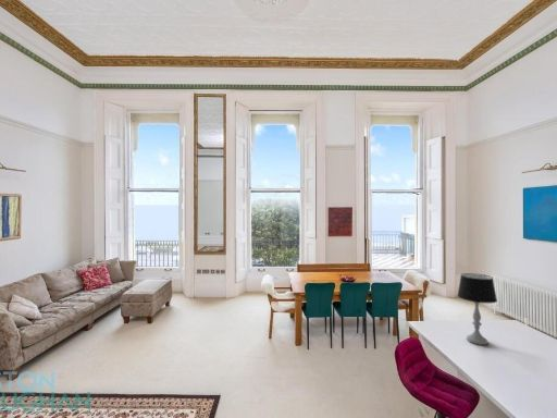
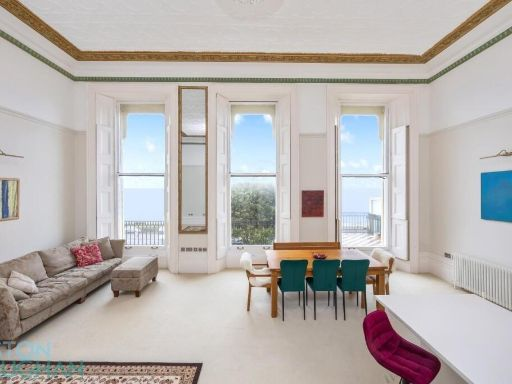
- table lamp (476, 308)
